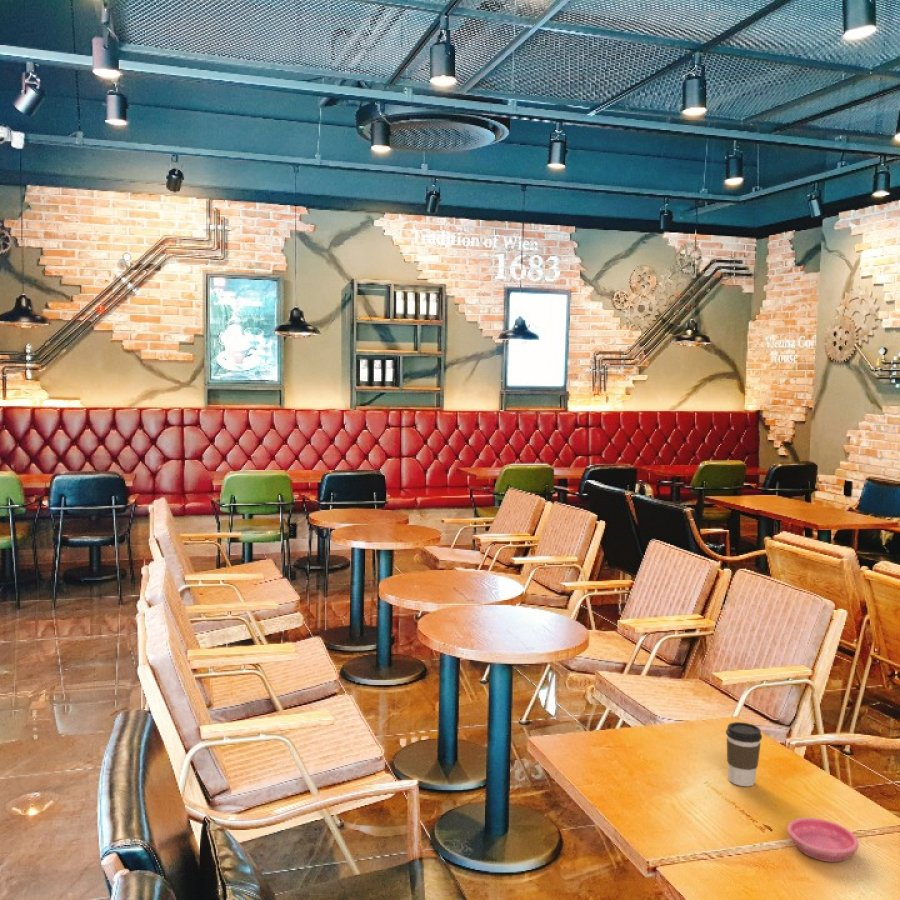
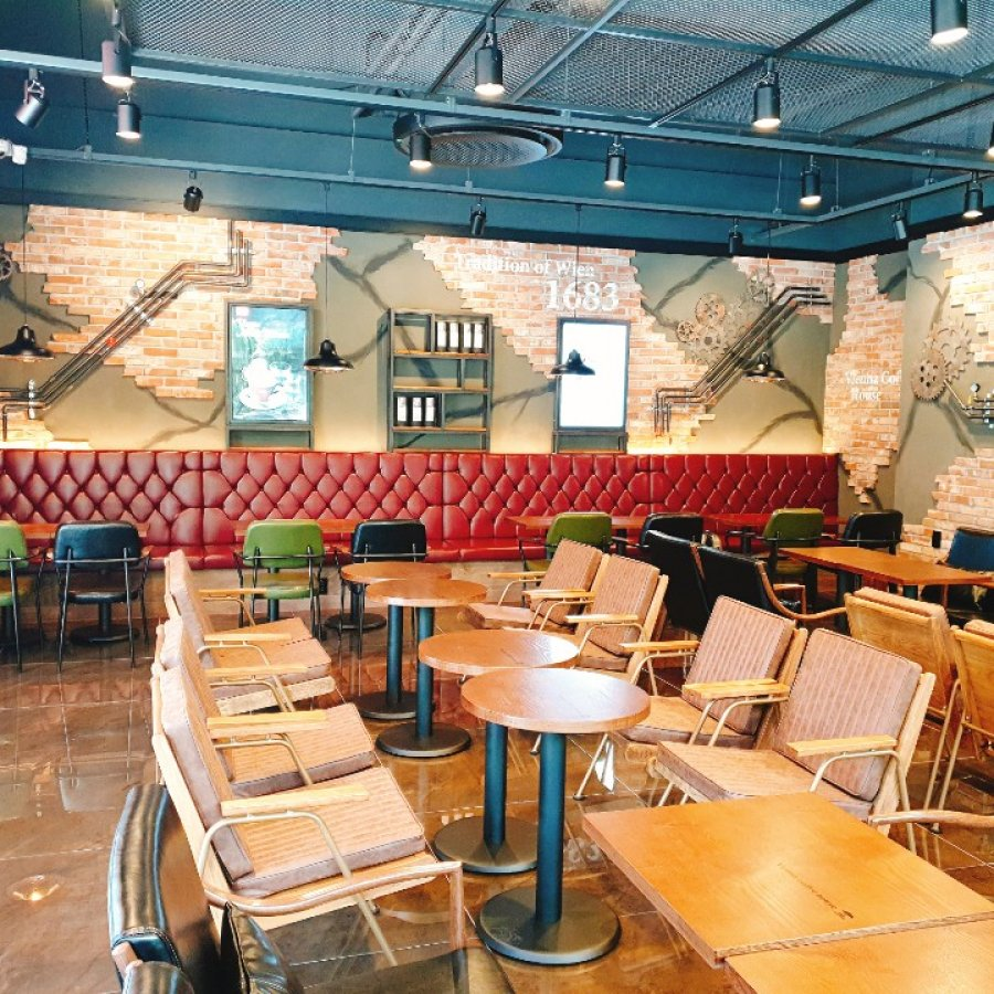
- coffee cup (742, 754)
- saucer (822, 841)
